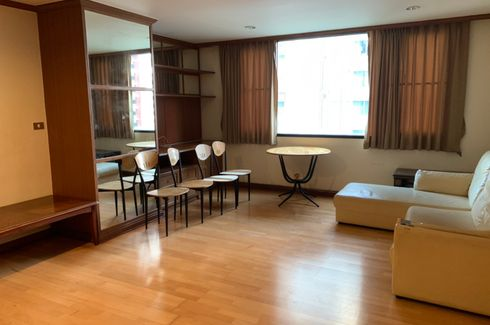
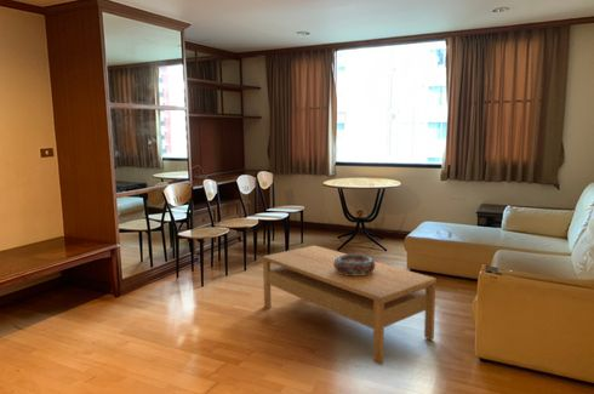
+ coffee table (341, 293)
+ decorative bowl (354, 264)
